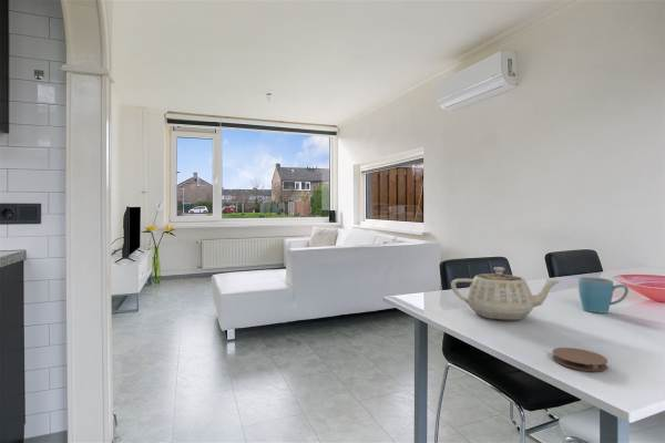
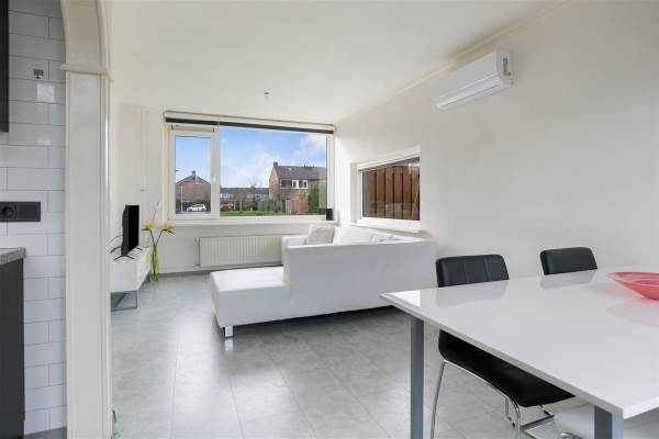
- coaster (579, 358)
- mug (602, 295)
- teapot (502, 291)
